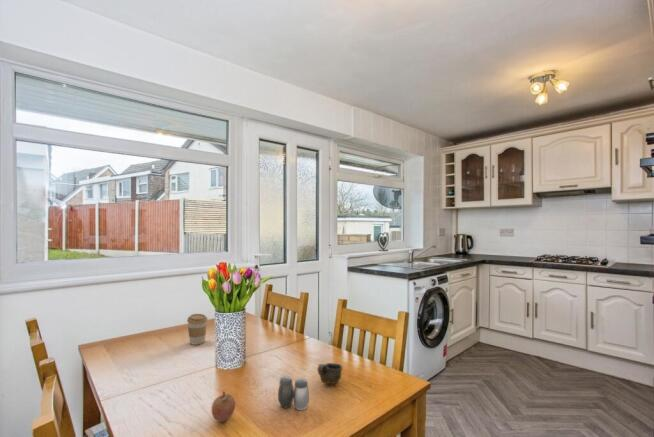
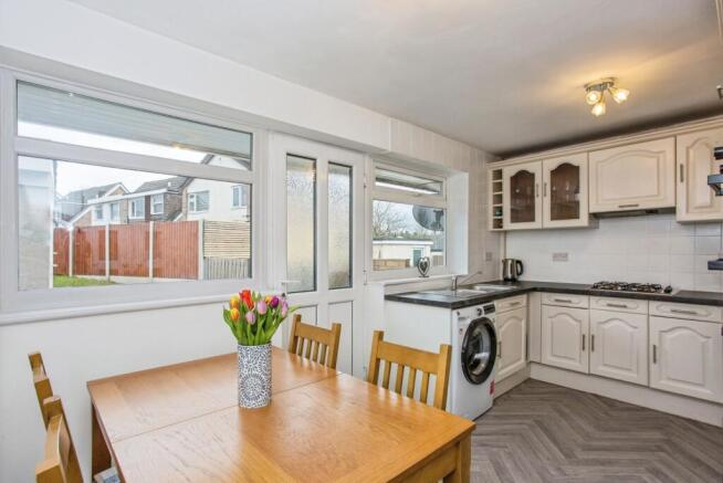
- salt and pepper shaker (293, 392)
- cup (328, 371)
- fruit (223, 405)
- coffee cup (197, 328)
